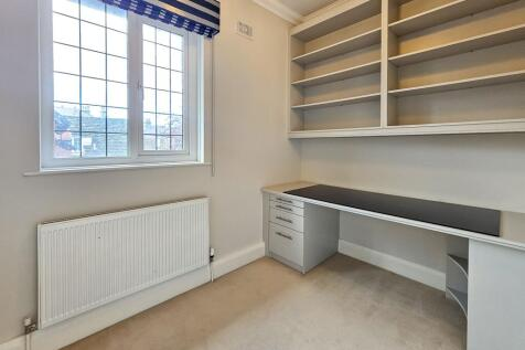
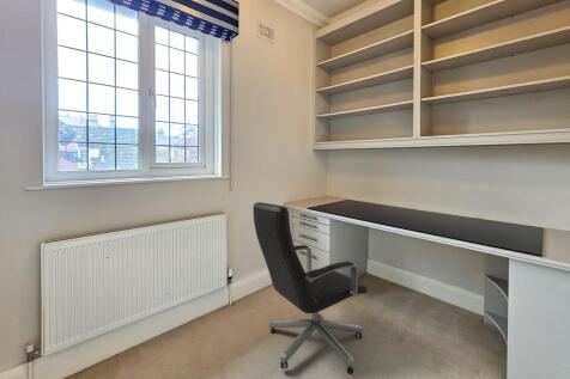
+ office chair (315, 275)
